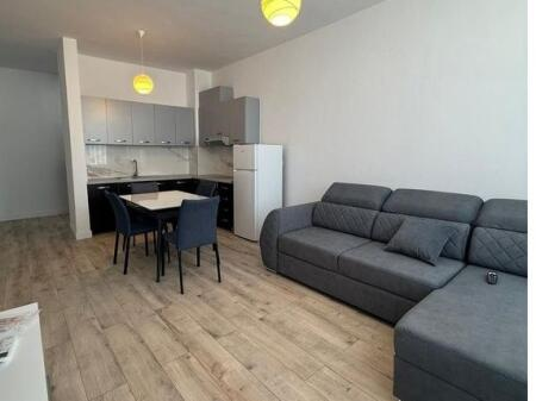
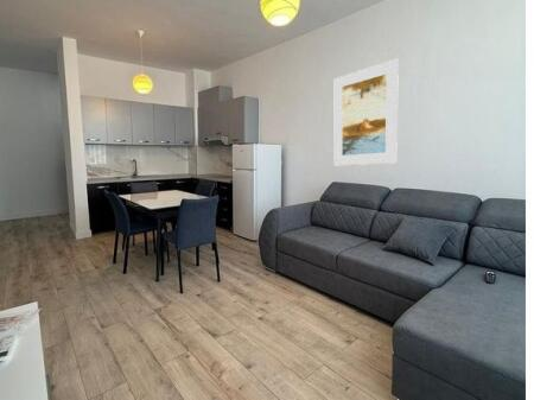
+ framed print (362, 118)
